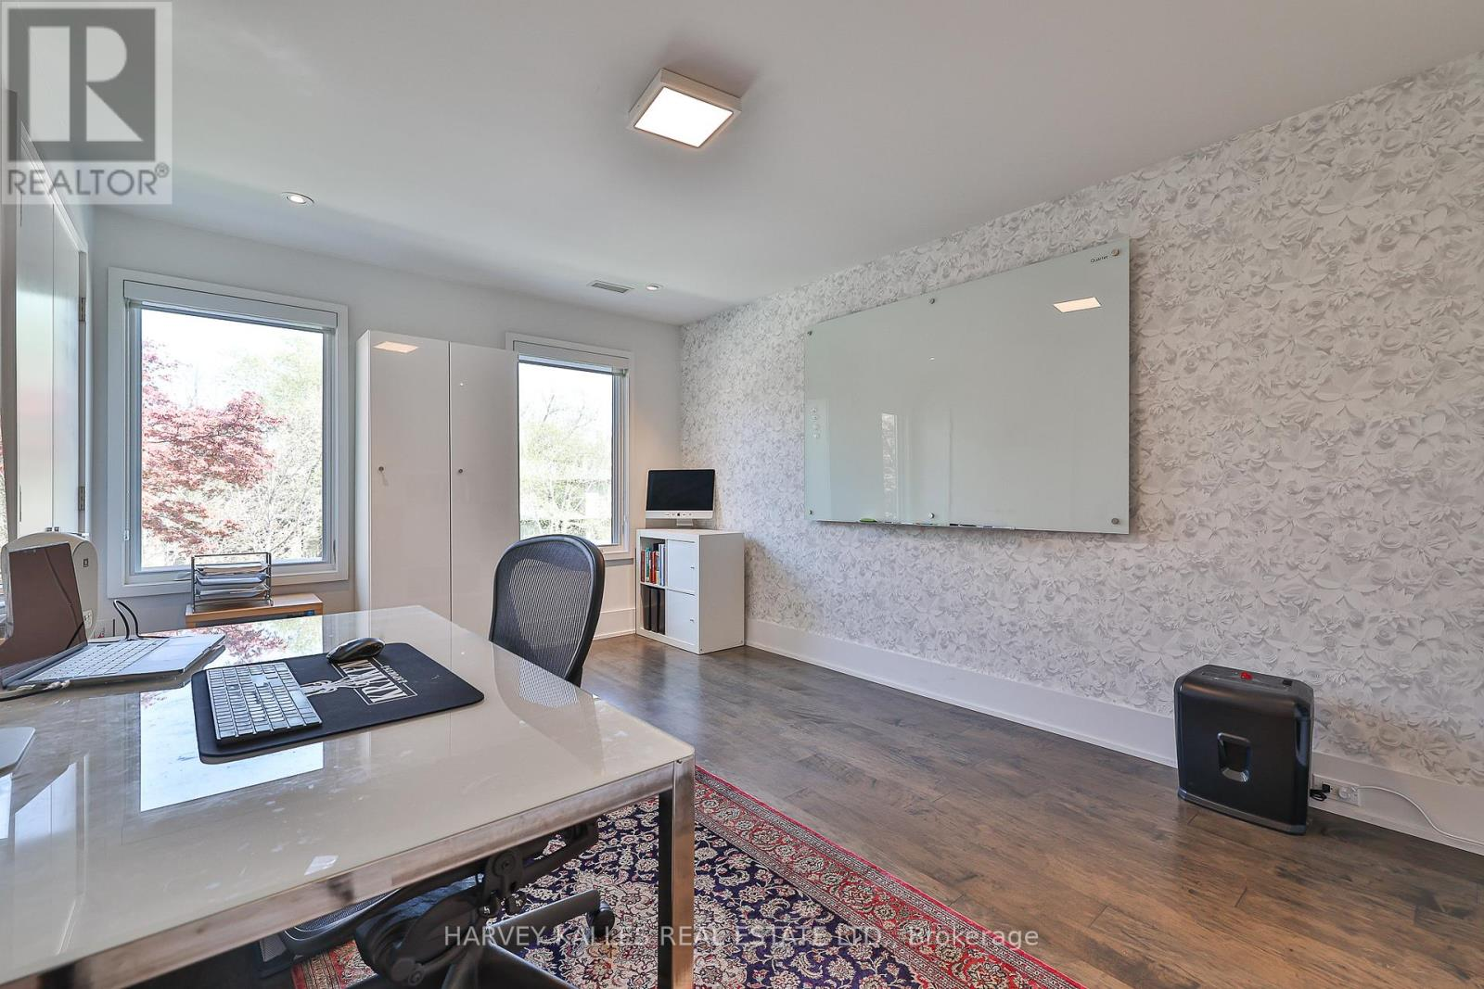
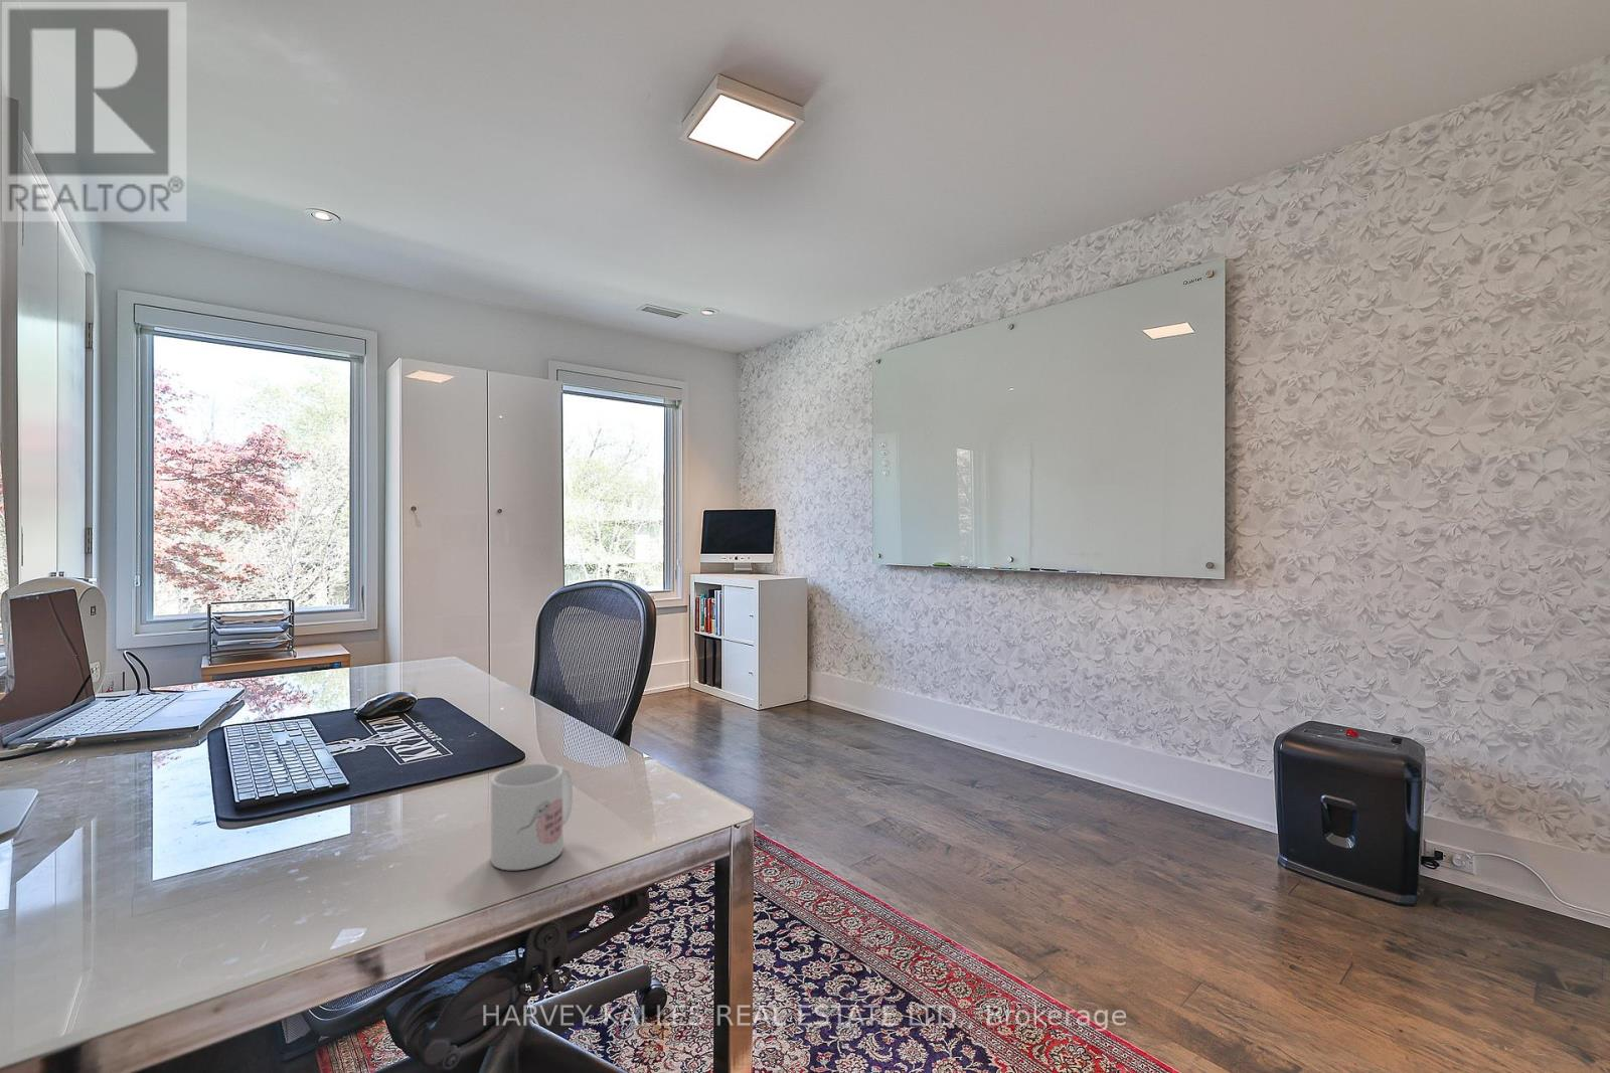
+ mug (538, 807)
